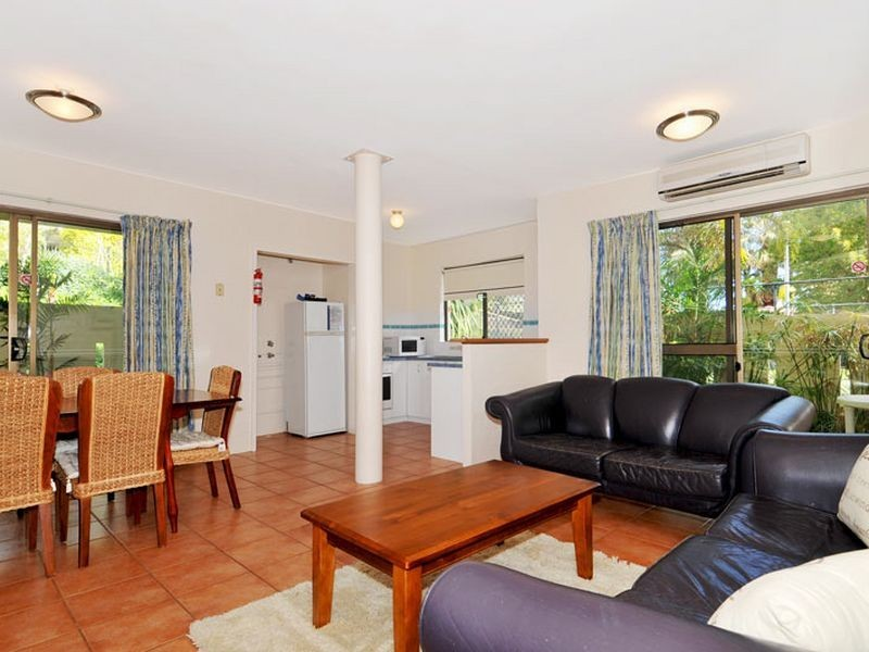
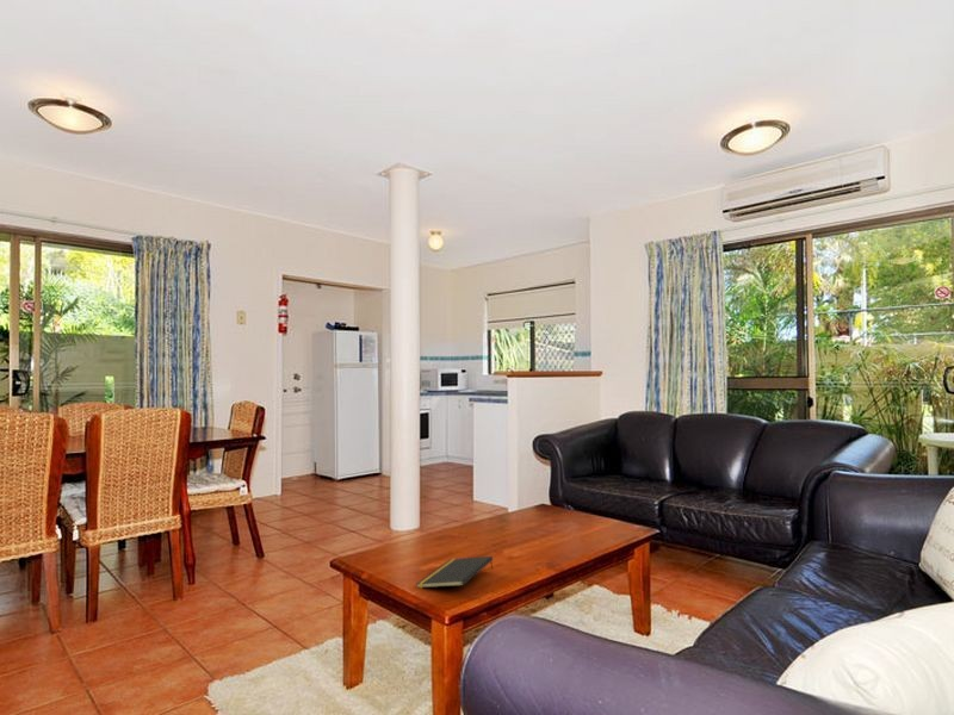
+ notepad (456, 571)
